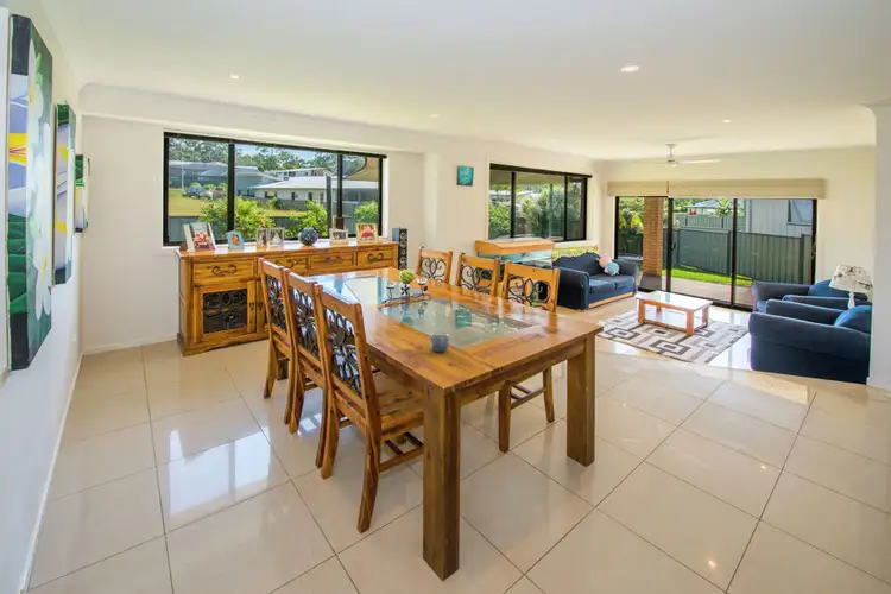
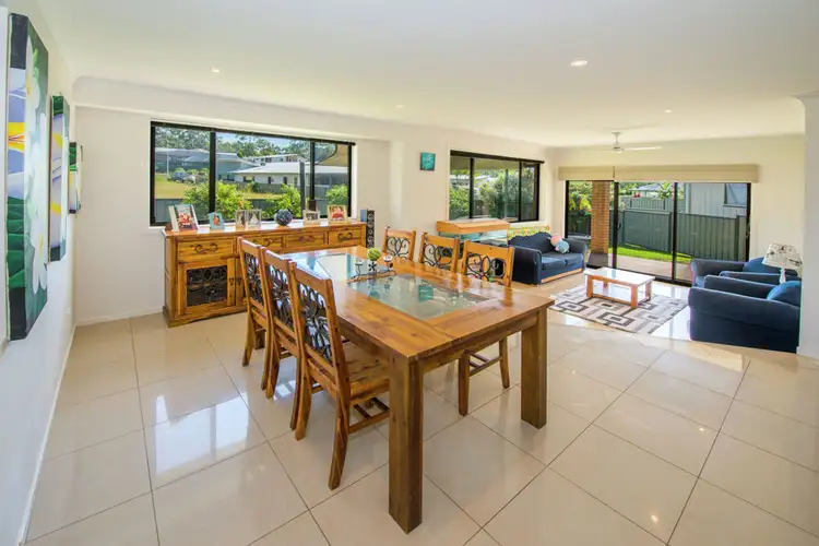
- mug (440, 342)
